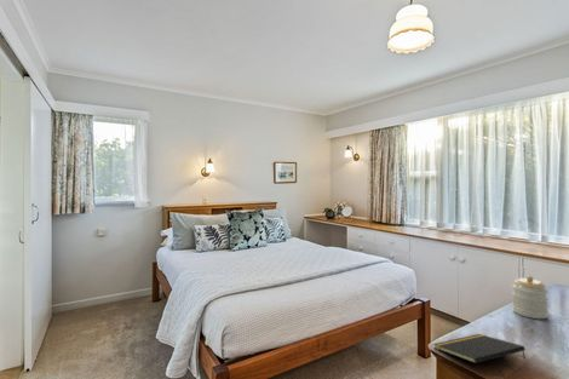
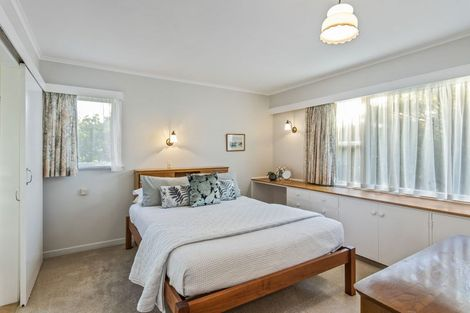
- notepad (477, 346)
- jar (529, 294)
